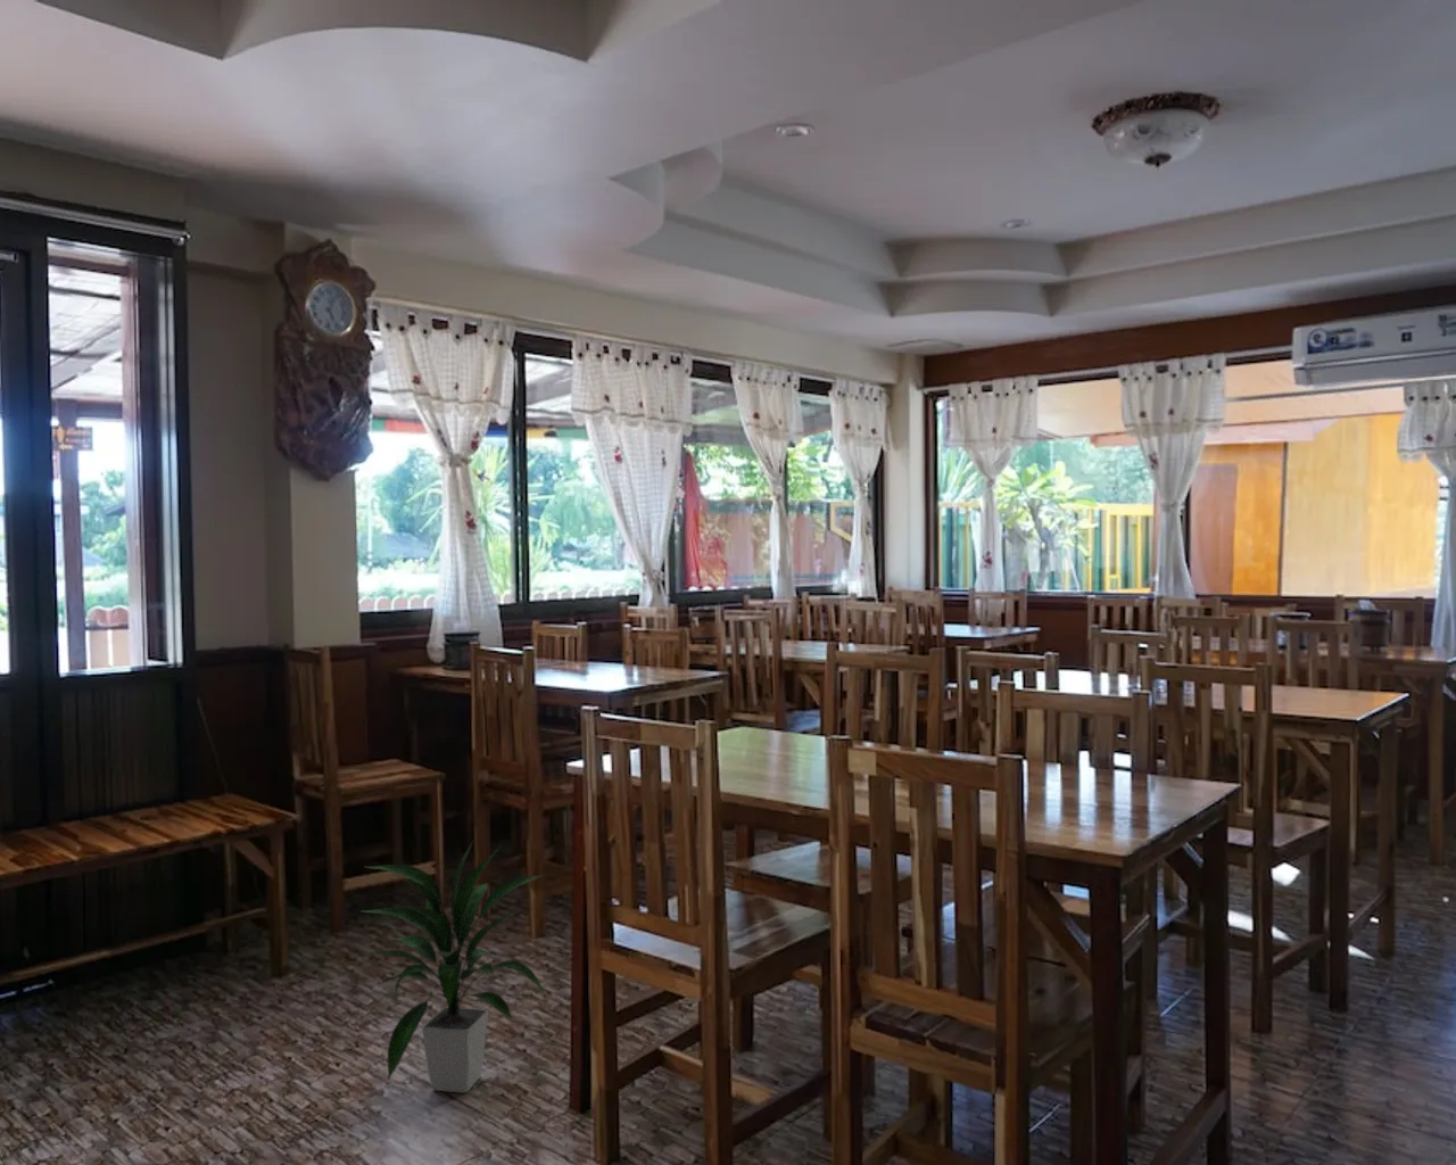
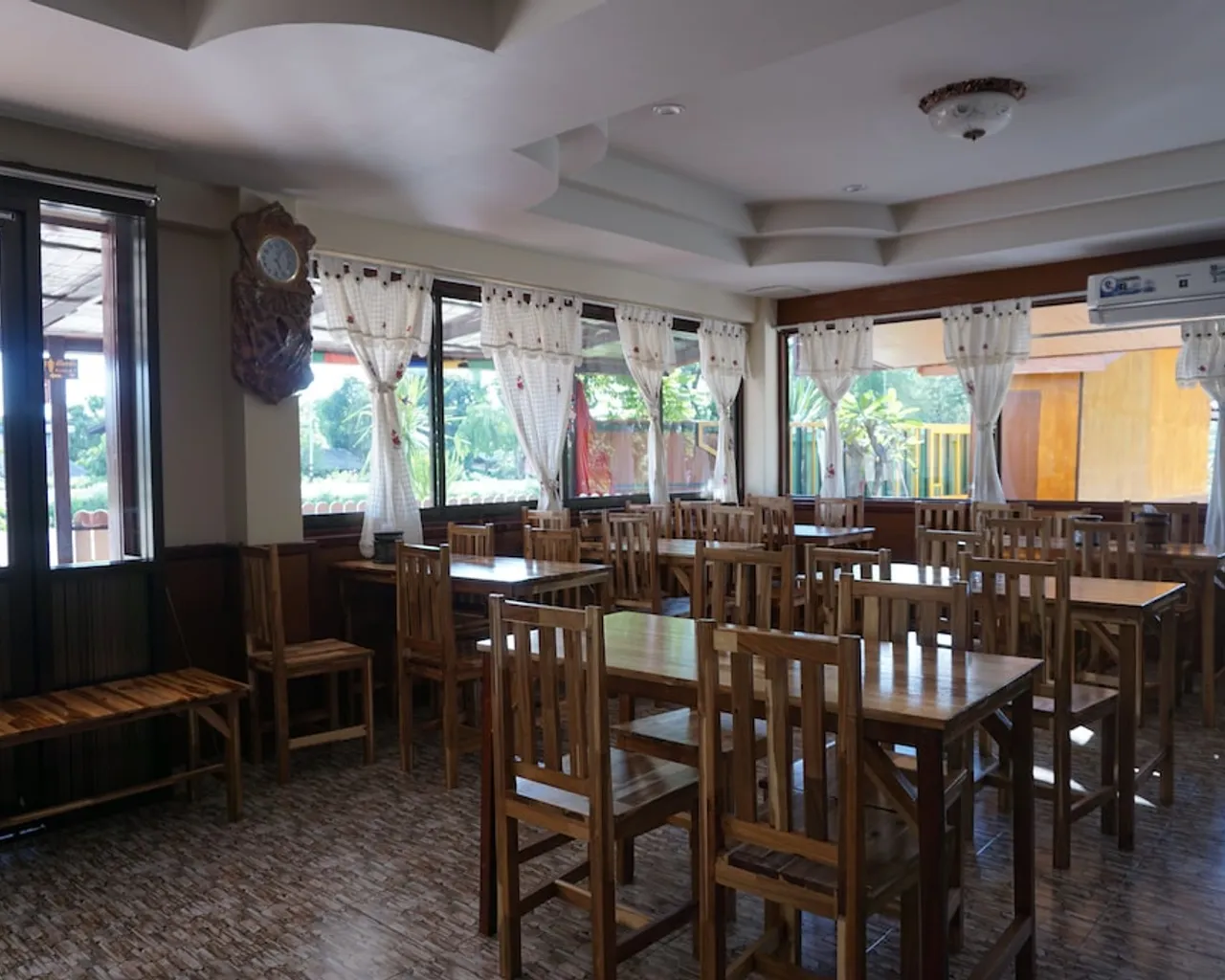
- indoor plant (446, 964)
